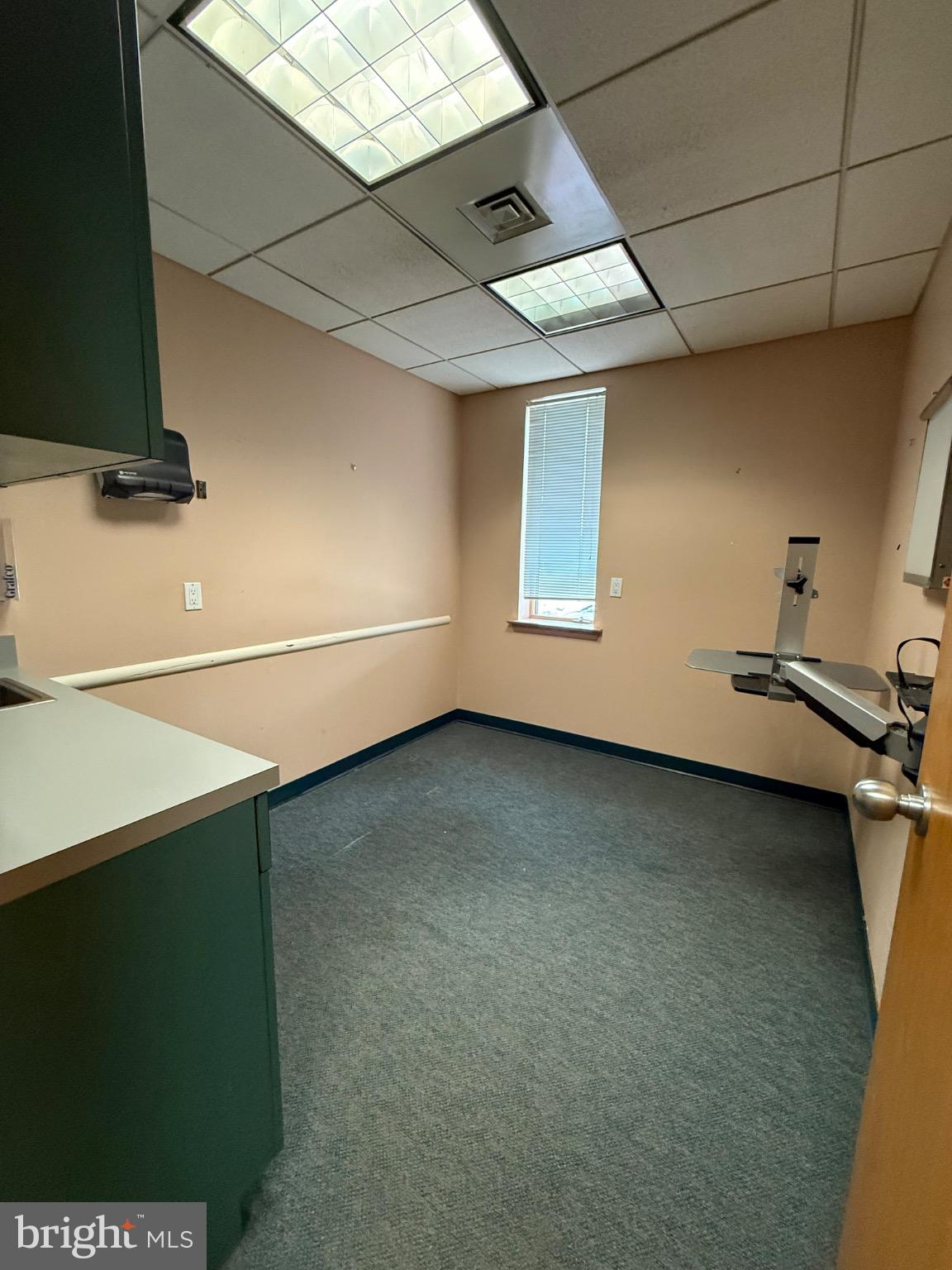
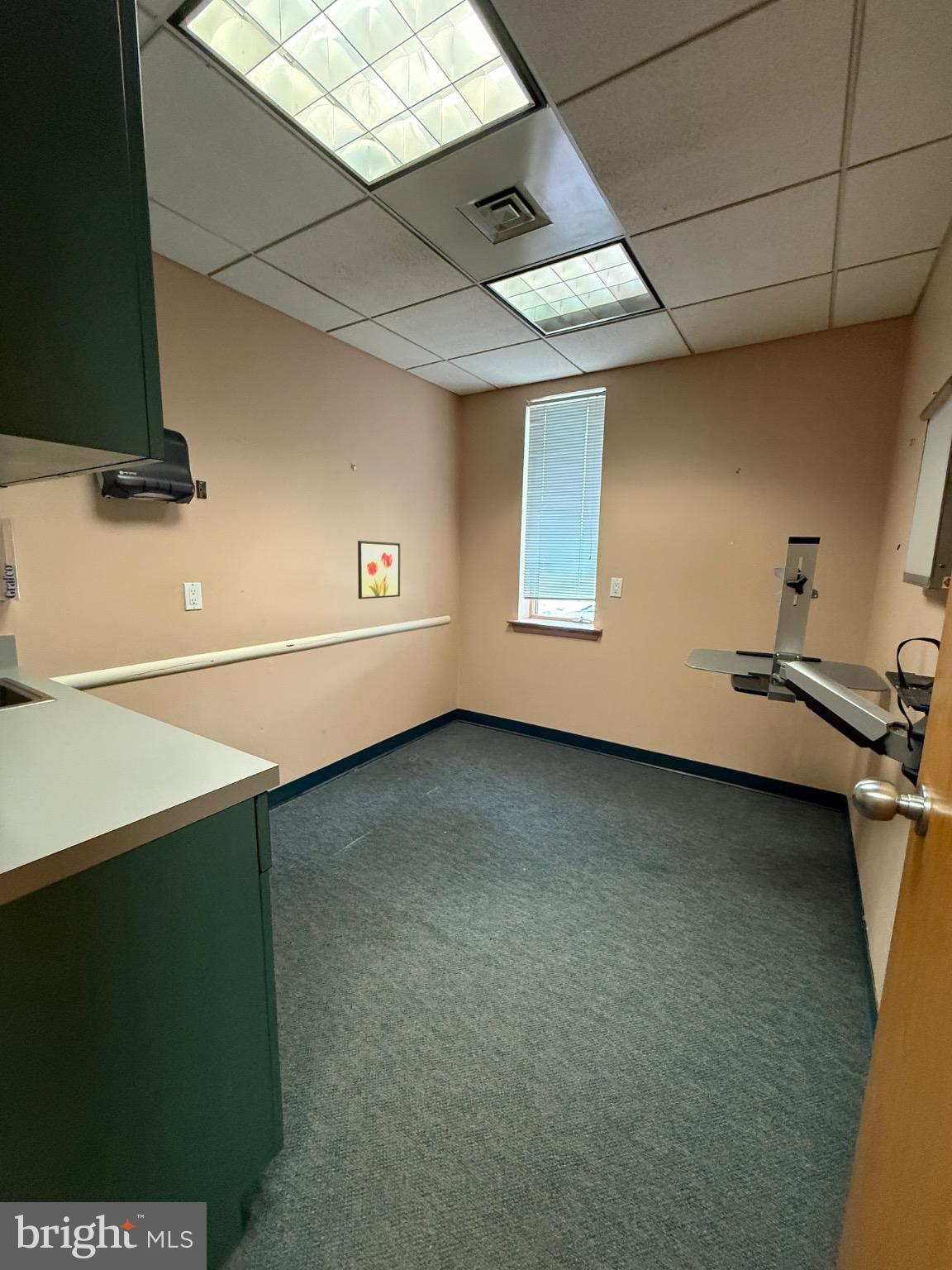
+ wall art (378, 570)
